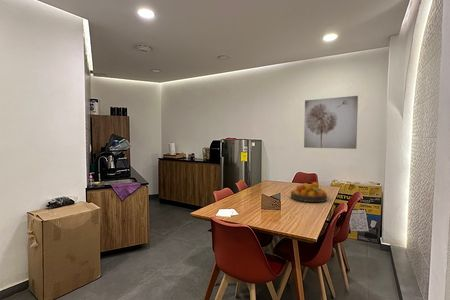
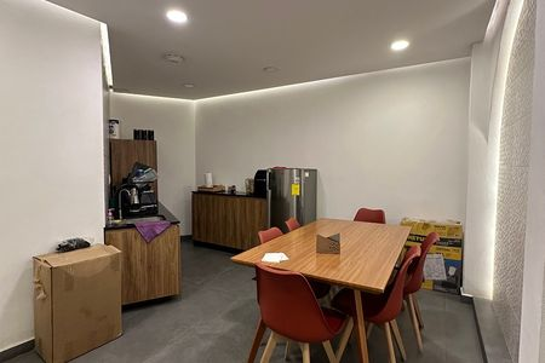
- wall art (329, 123)
- fruit bowl (308, 190)
